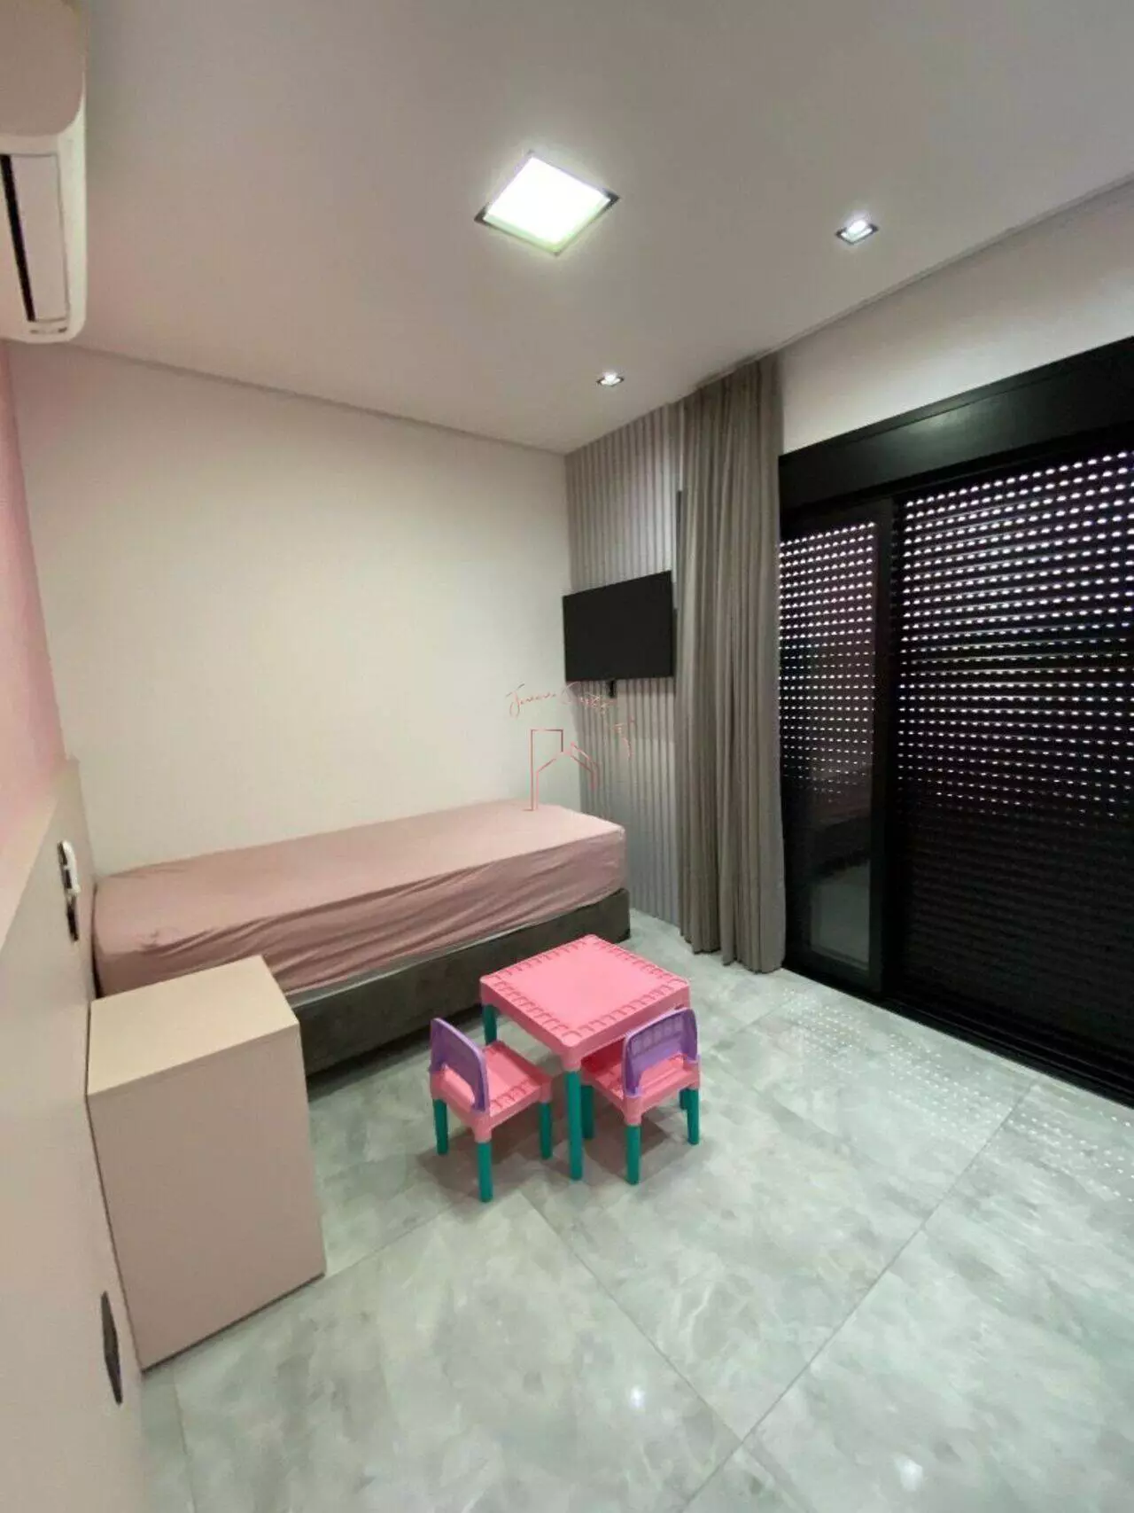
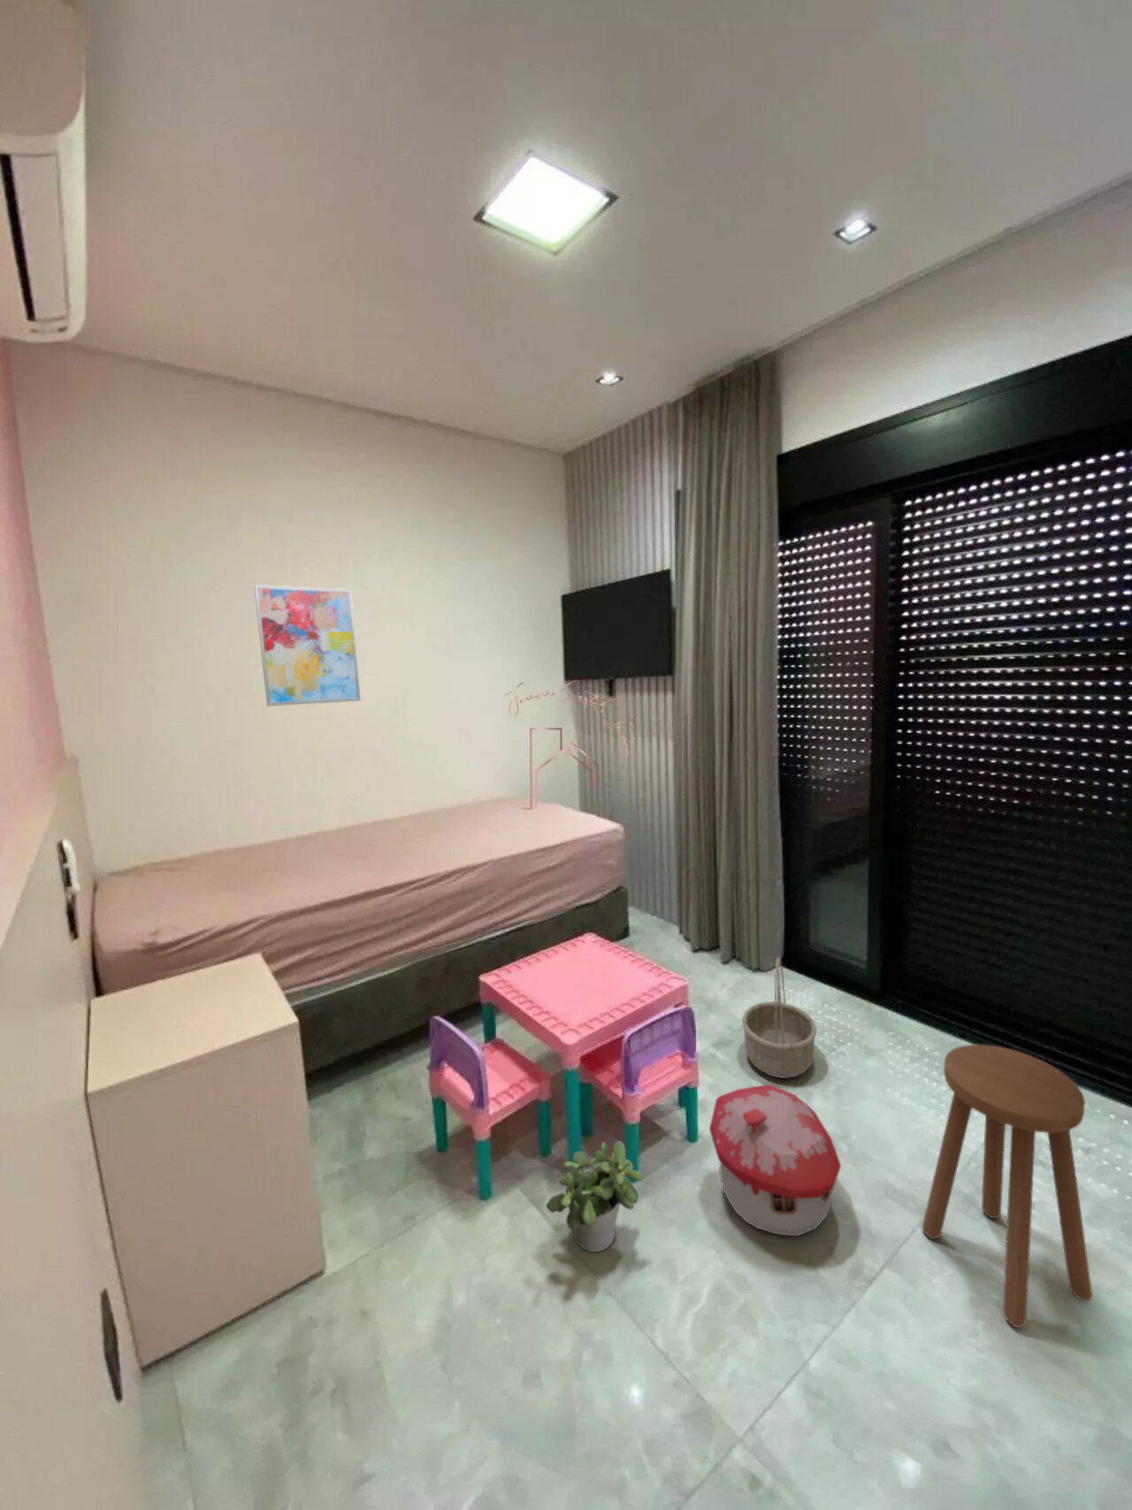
+ wall art (309, 646)
+ stool (1010, 1172)
+ toy house (778, 1151)
+ basket (778, 1011)
+ potted plant (598, 1202)
